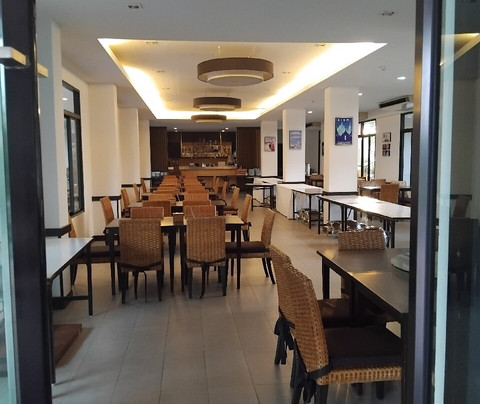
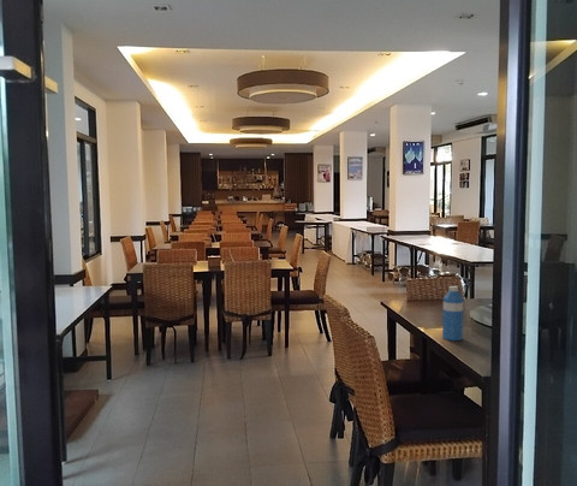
+ water bottle (452, 312)
